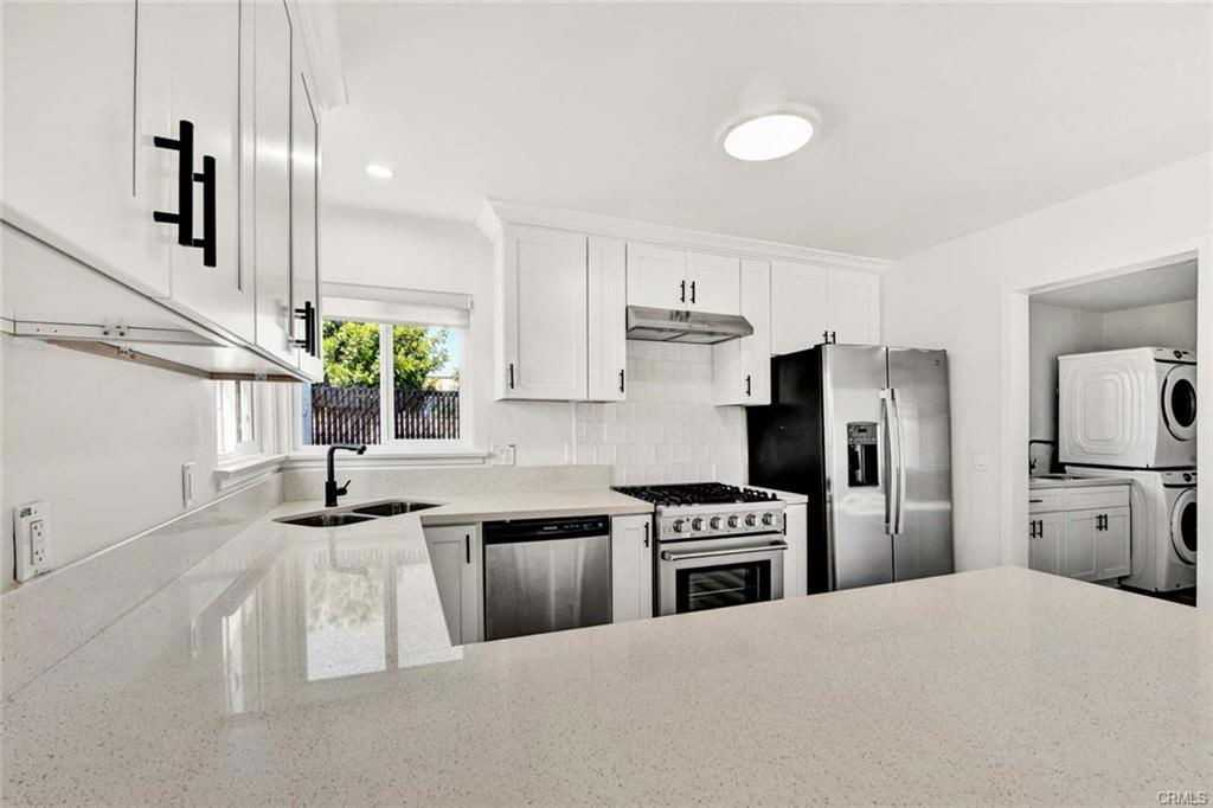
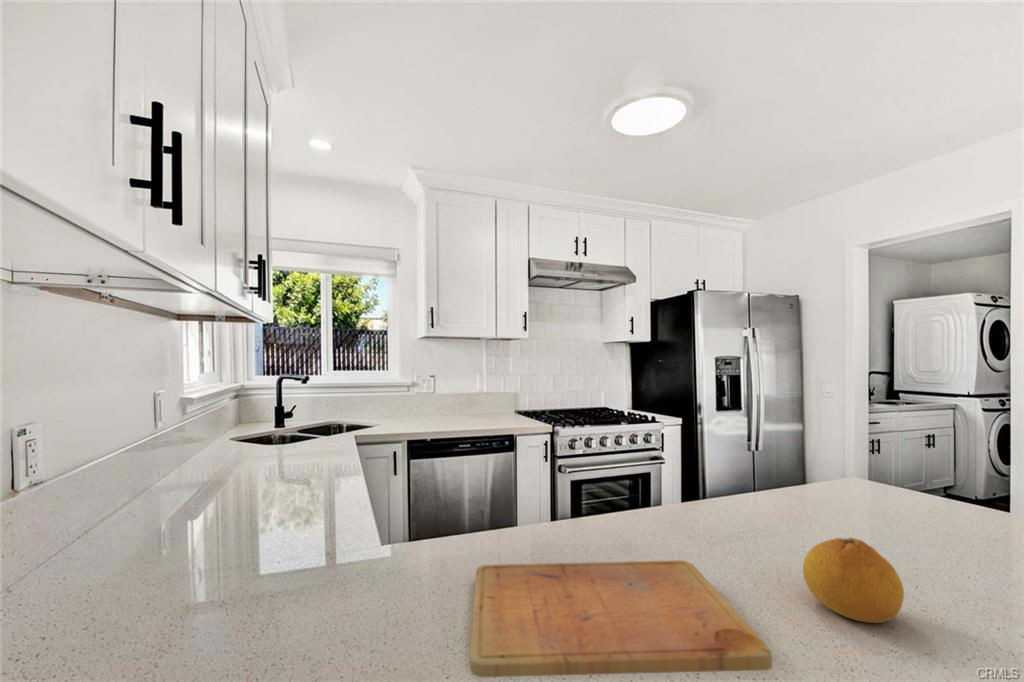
+ fruit (852, 574)
+ cutting board (600, 608)
